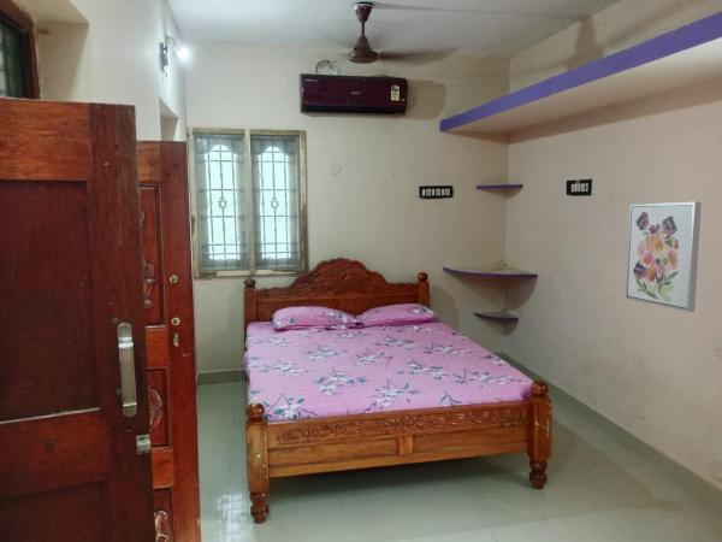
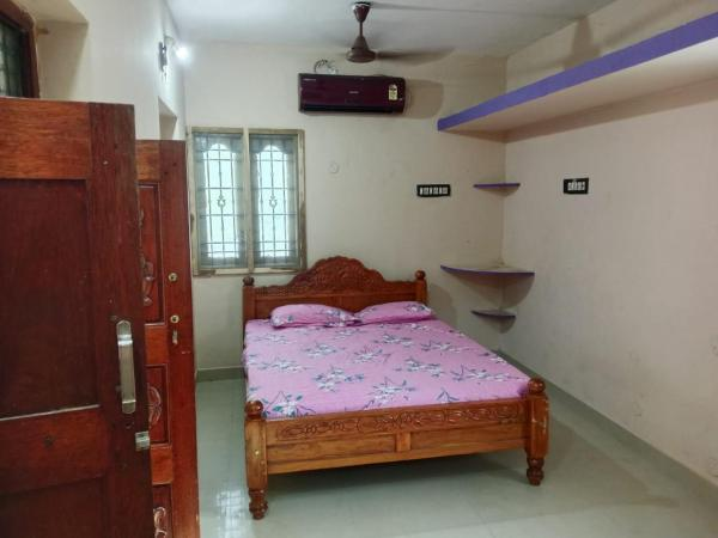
- wall art (659, 254)
